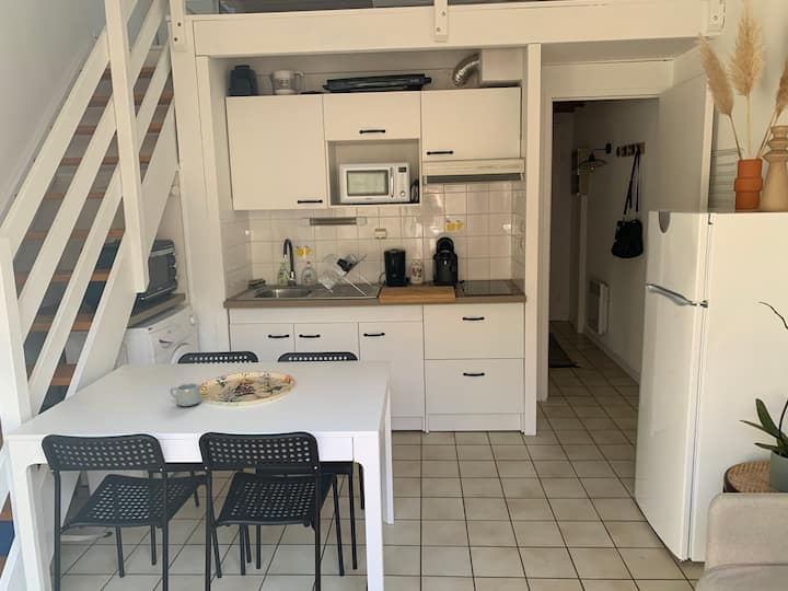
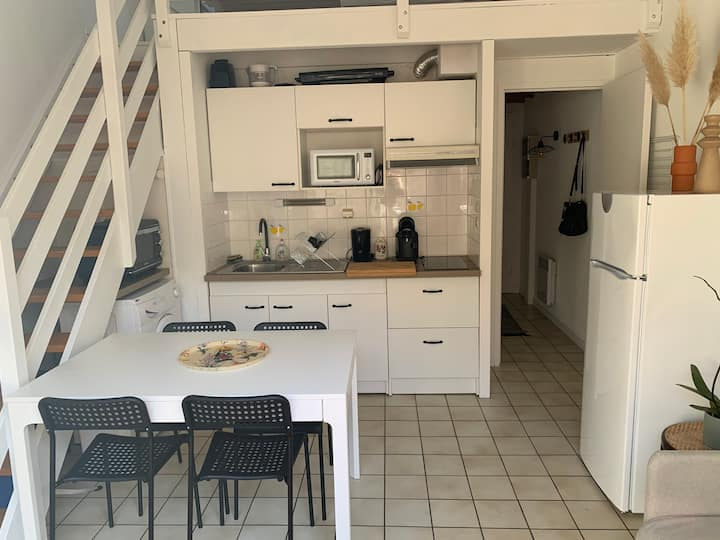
- mug (184, 394)
